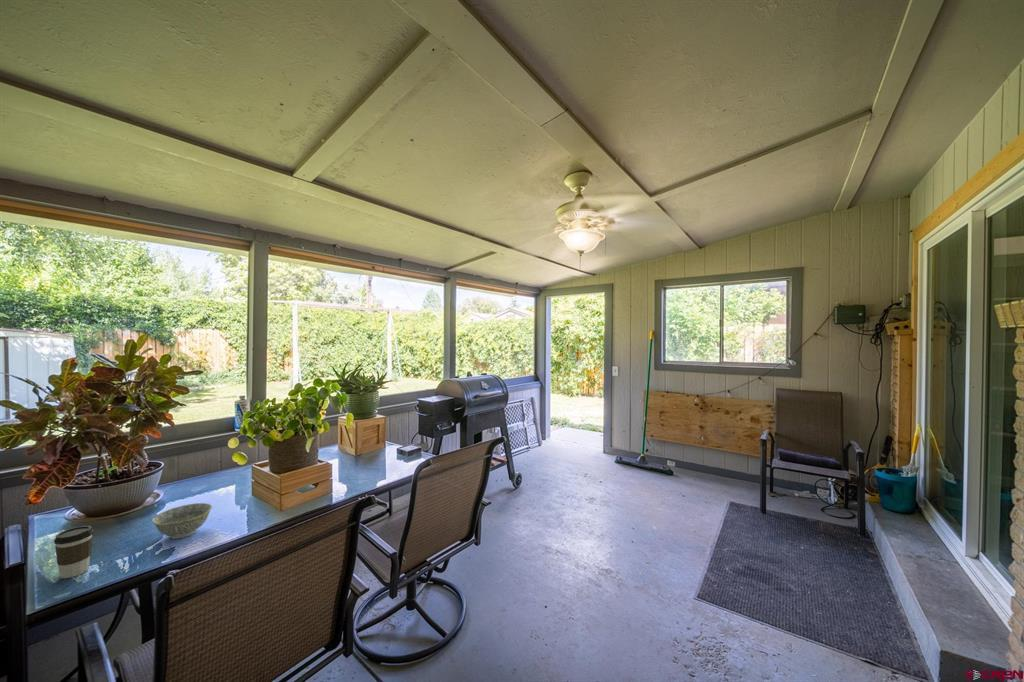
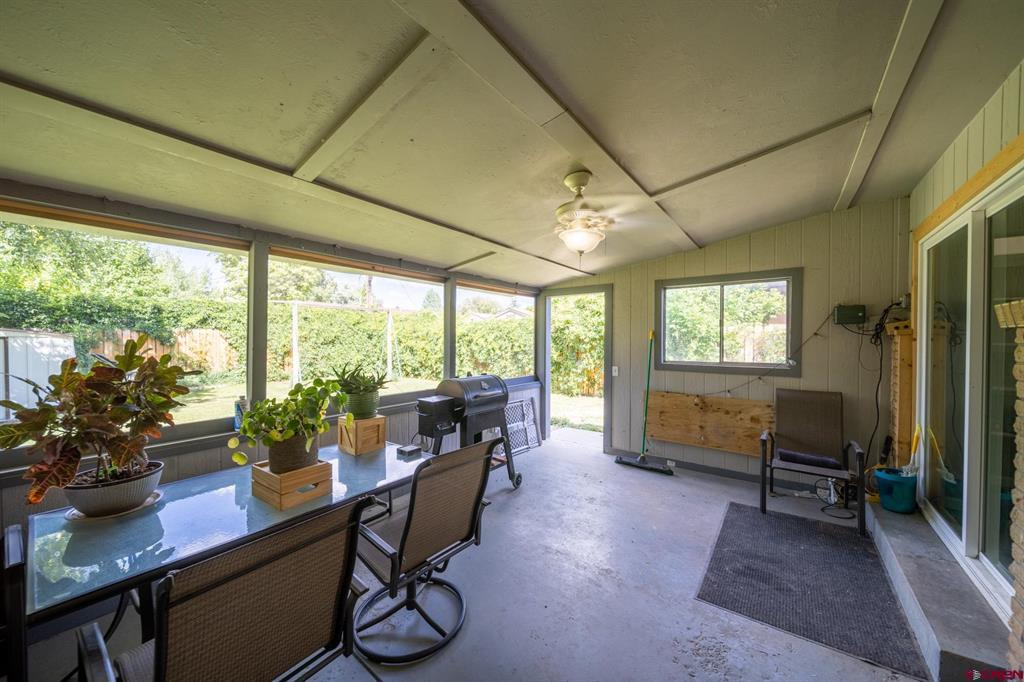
- coffee cup (74, 551)
- bowl (183, 523)
